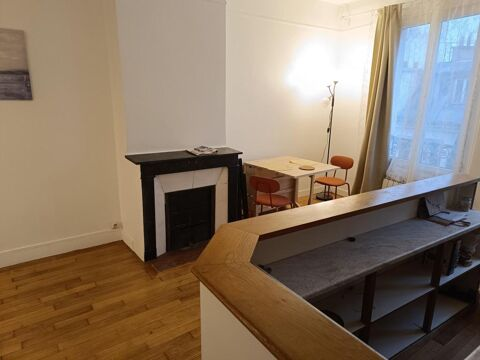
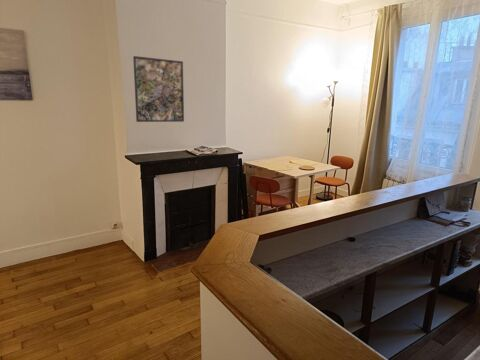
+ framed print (160, 91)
